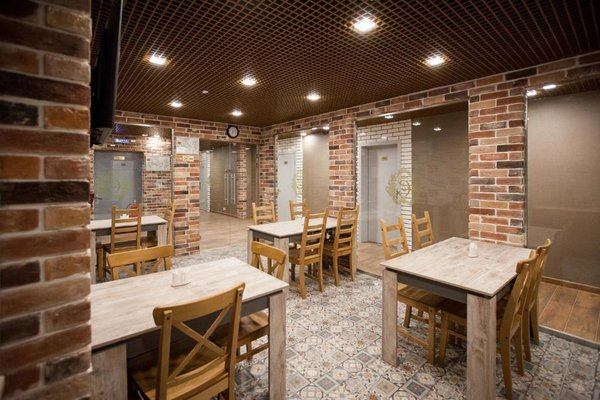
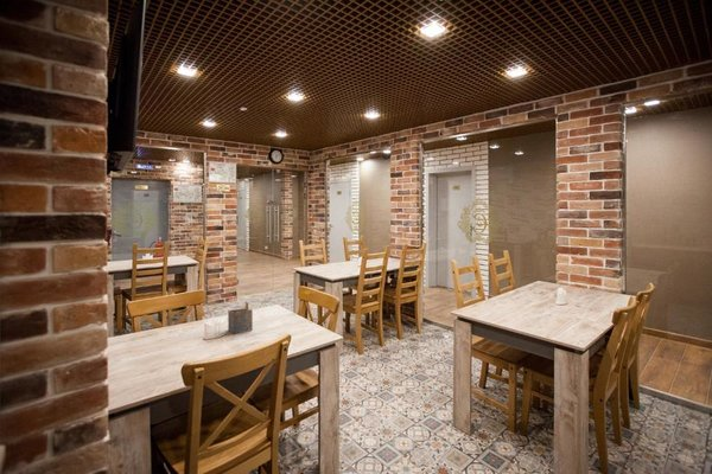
+ napkin holder (240, 316)
